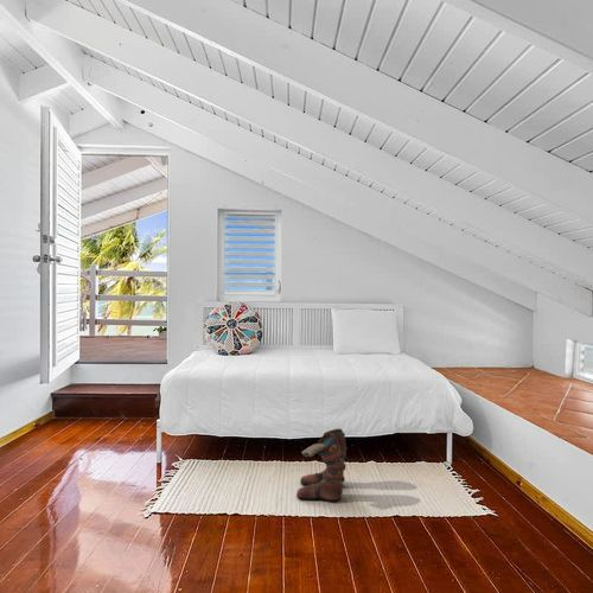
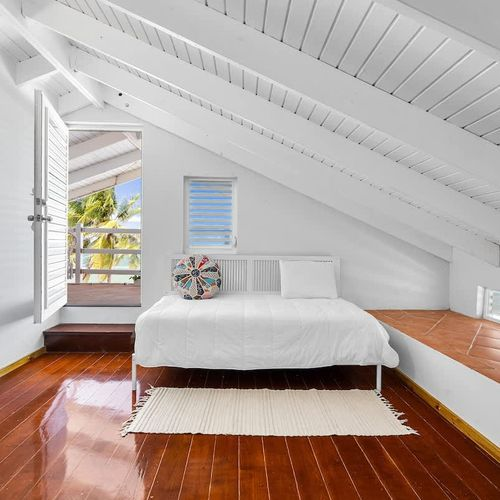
- boots (323, 460)
